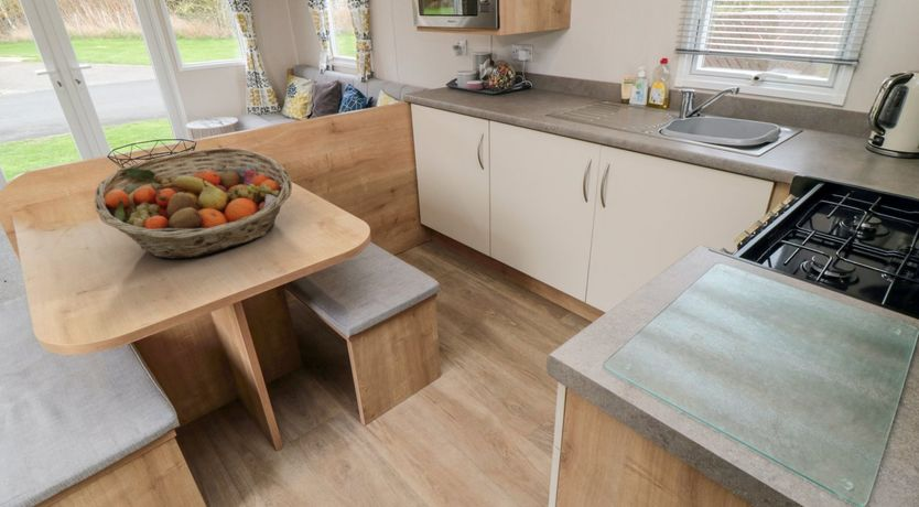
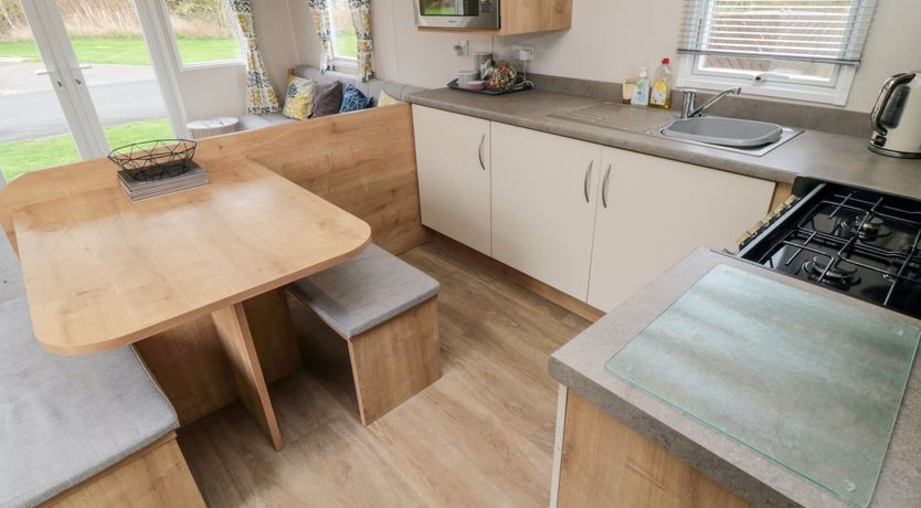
- fruit basket (203, 199)
